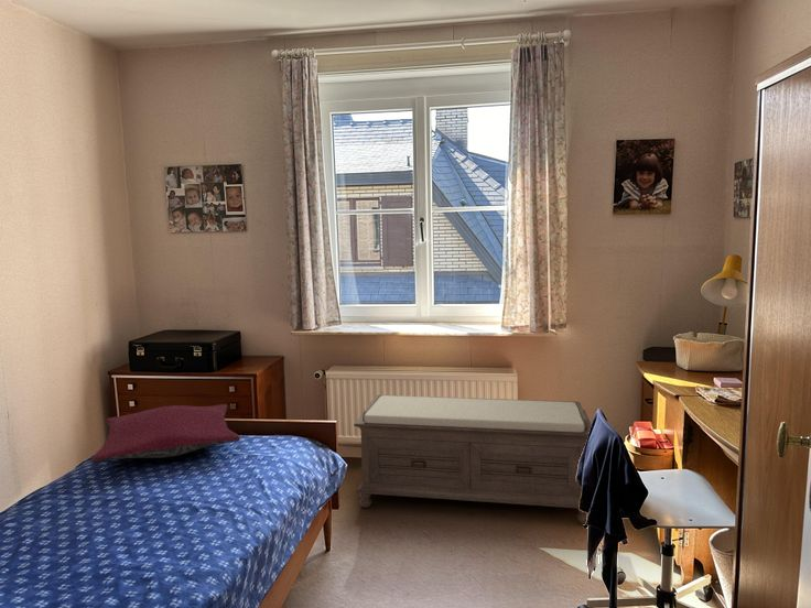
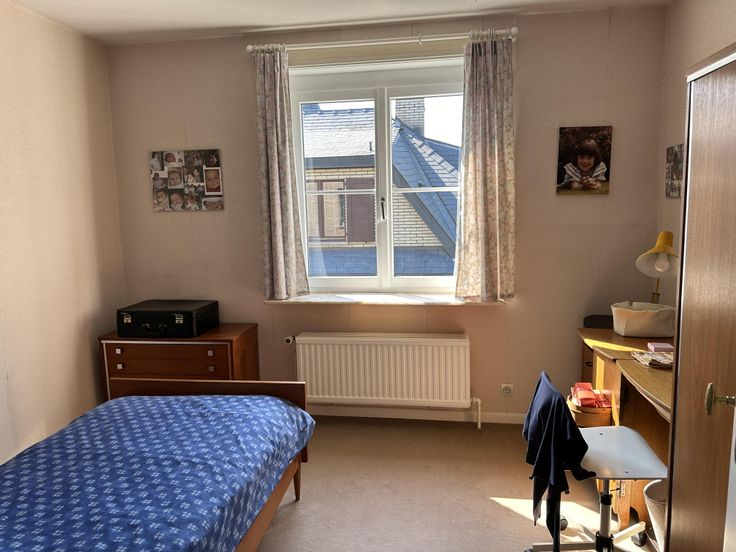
- pillow (169, 428)
- bench (473, 454)
